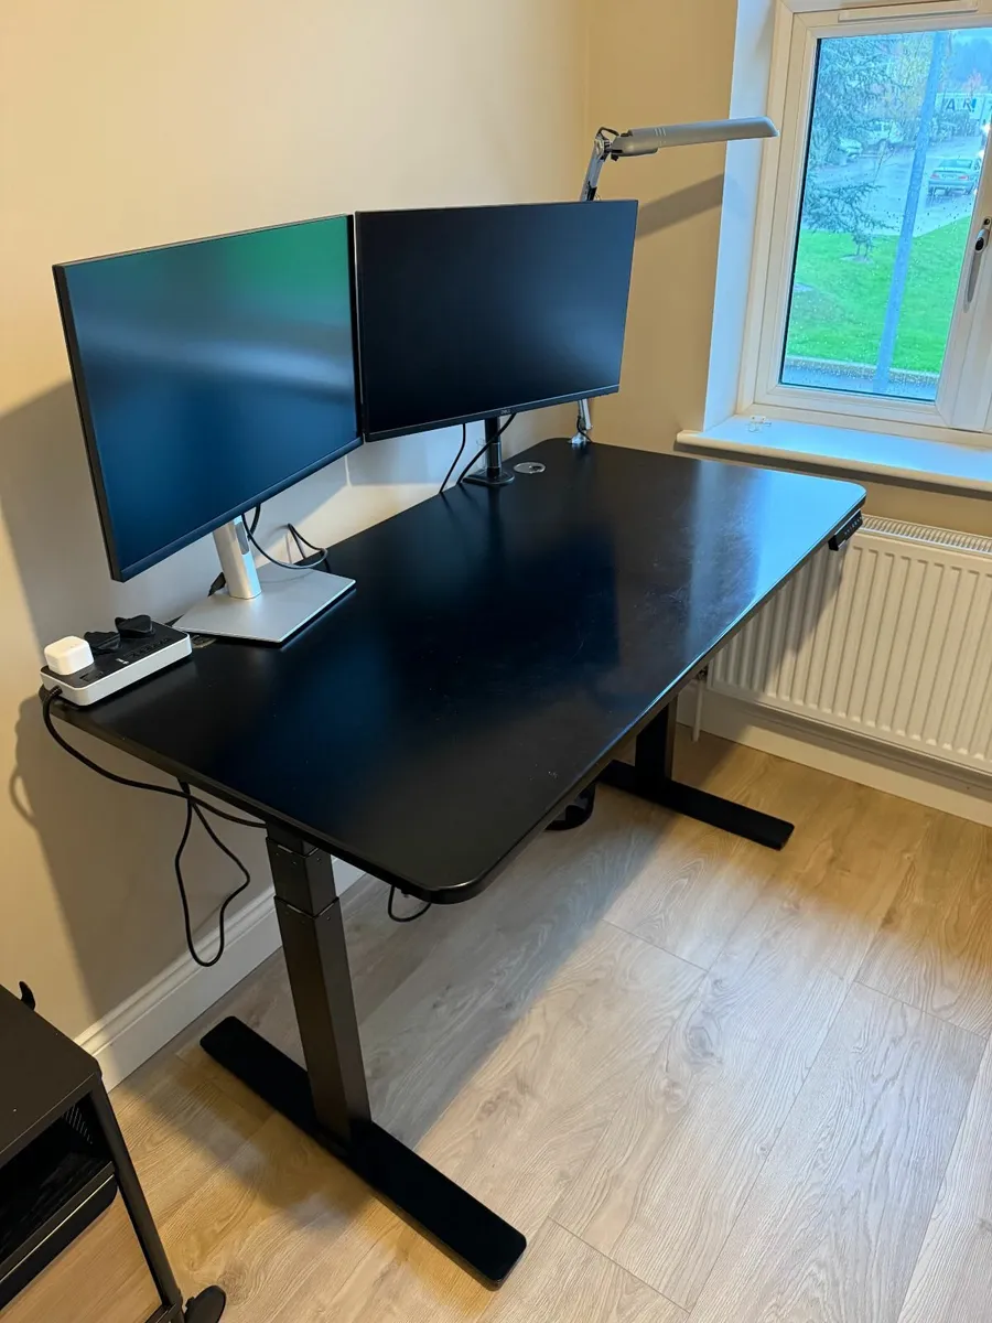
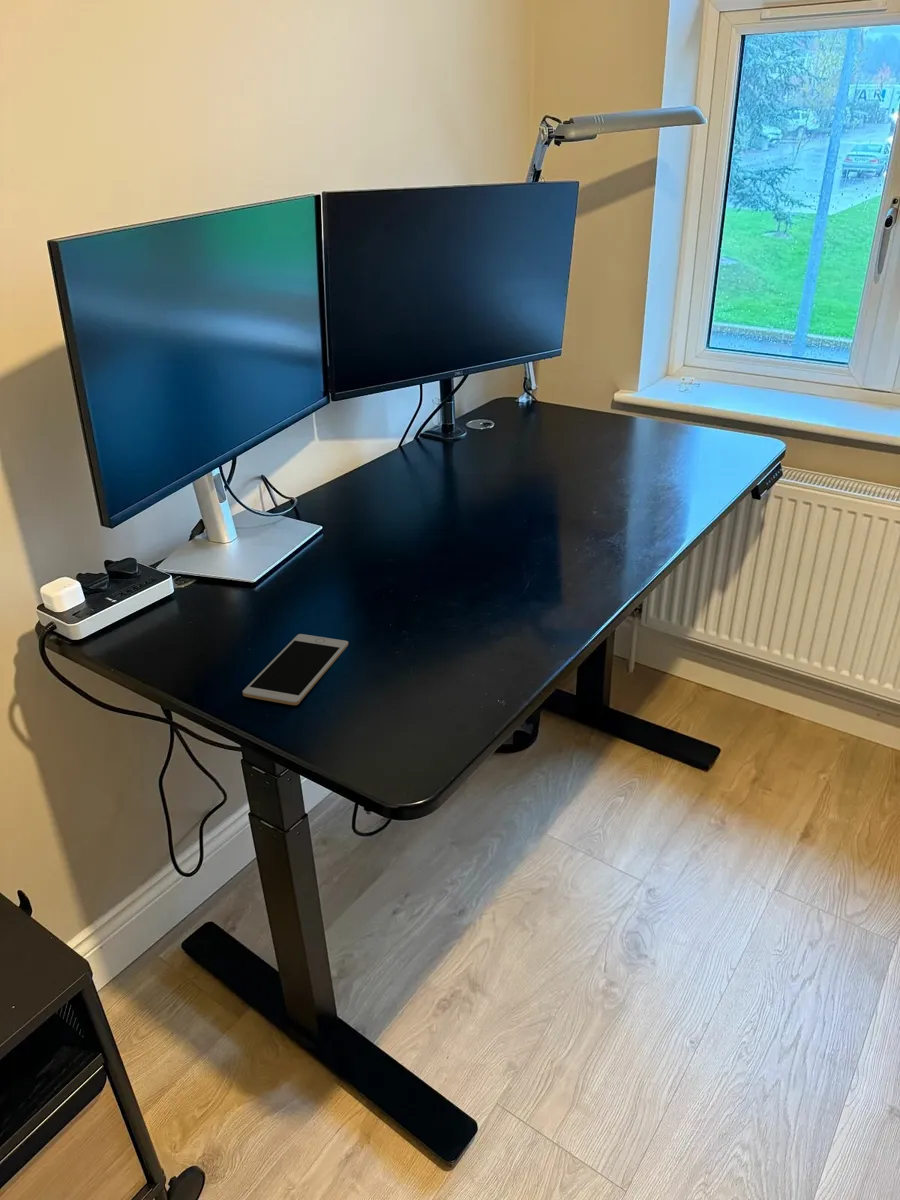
+ cell phone (298, 667)
